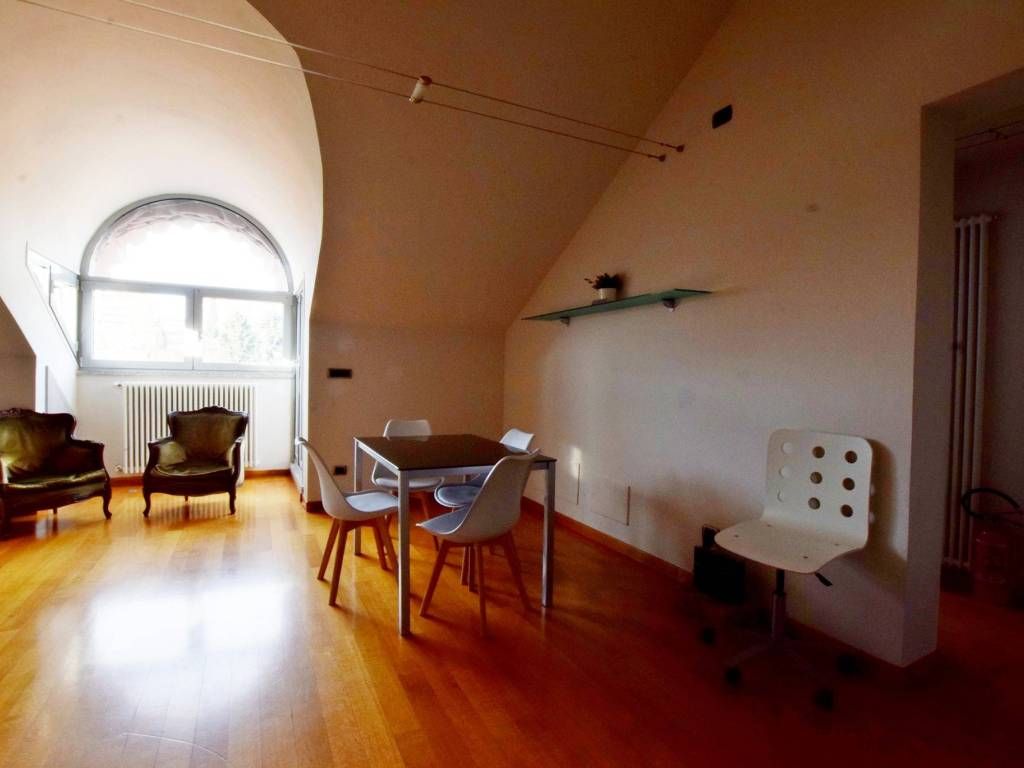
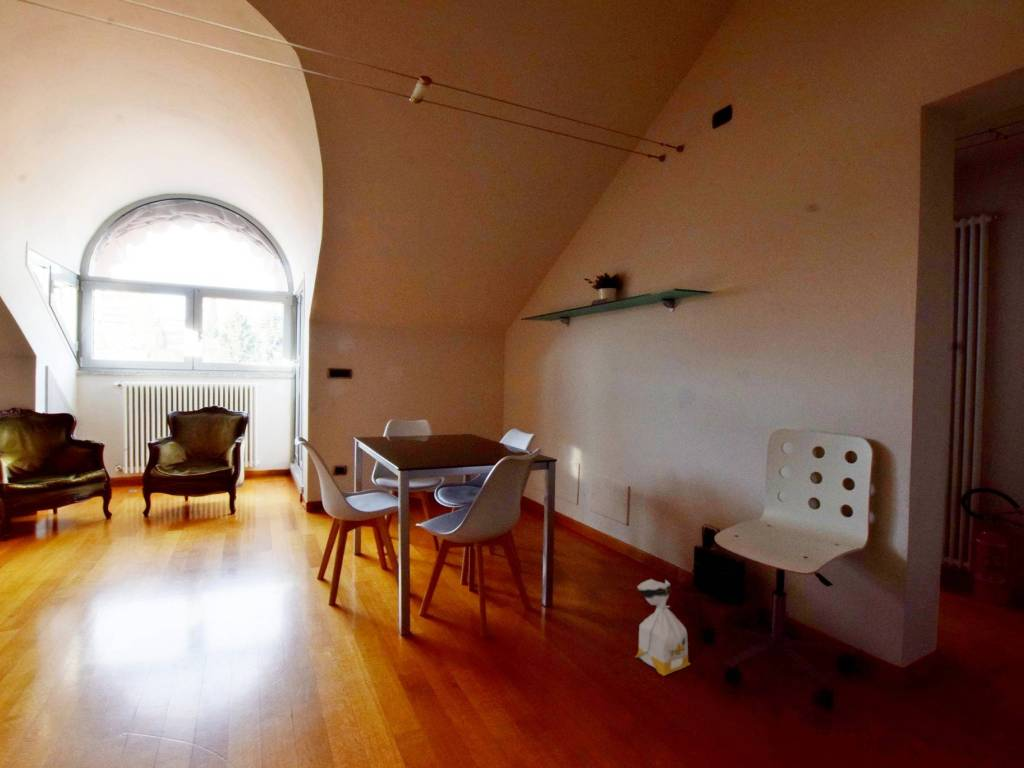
+ bag (661, 620)
